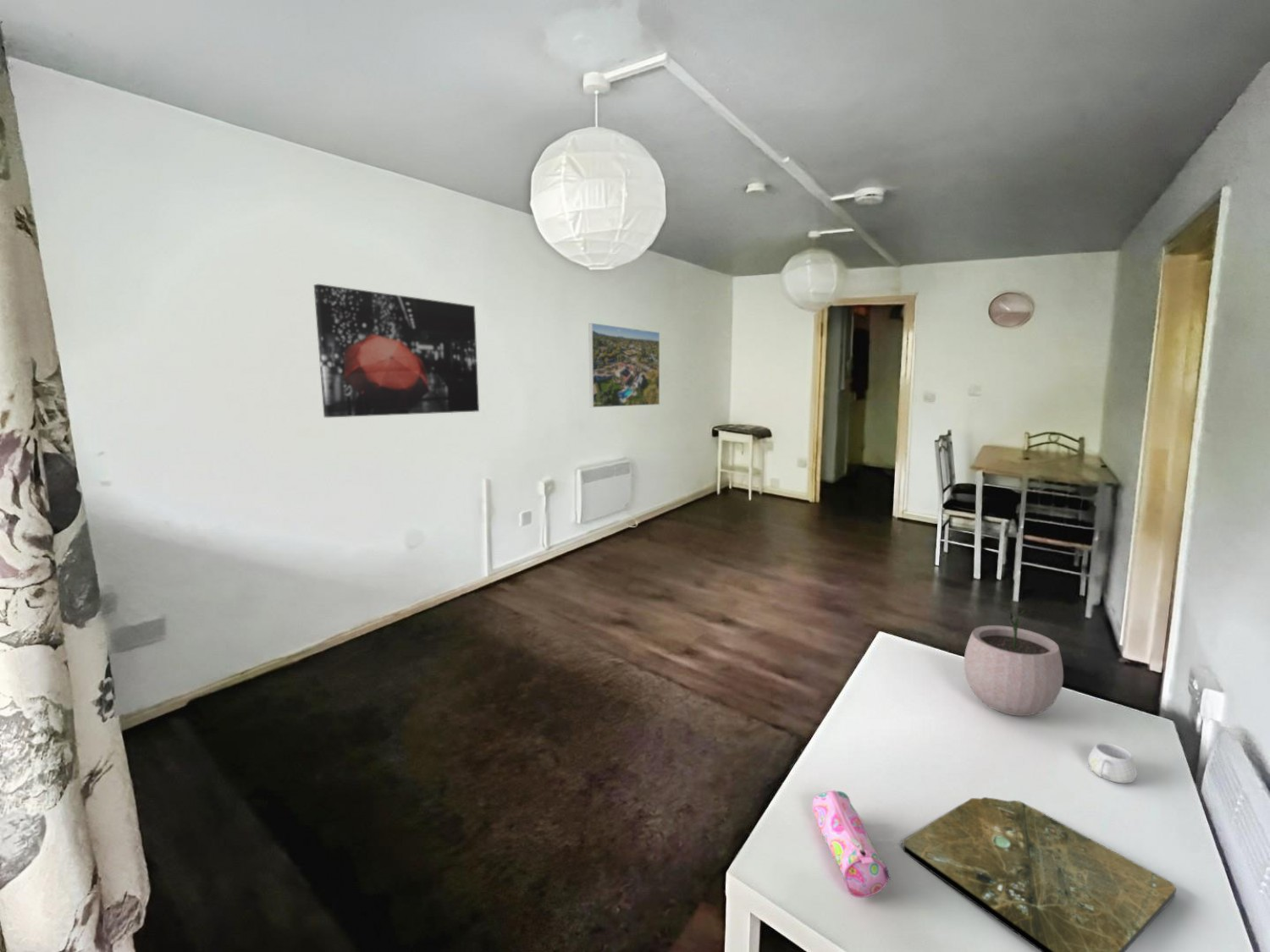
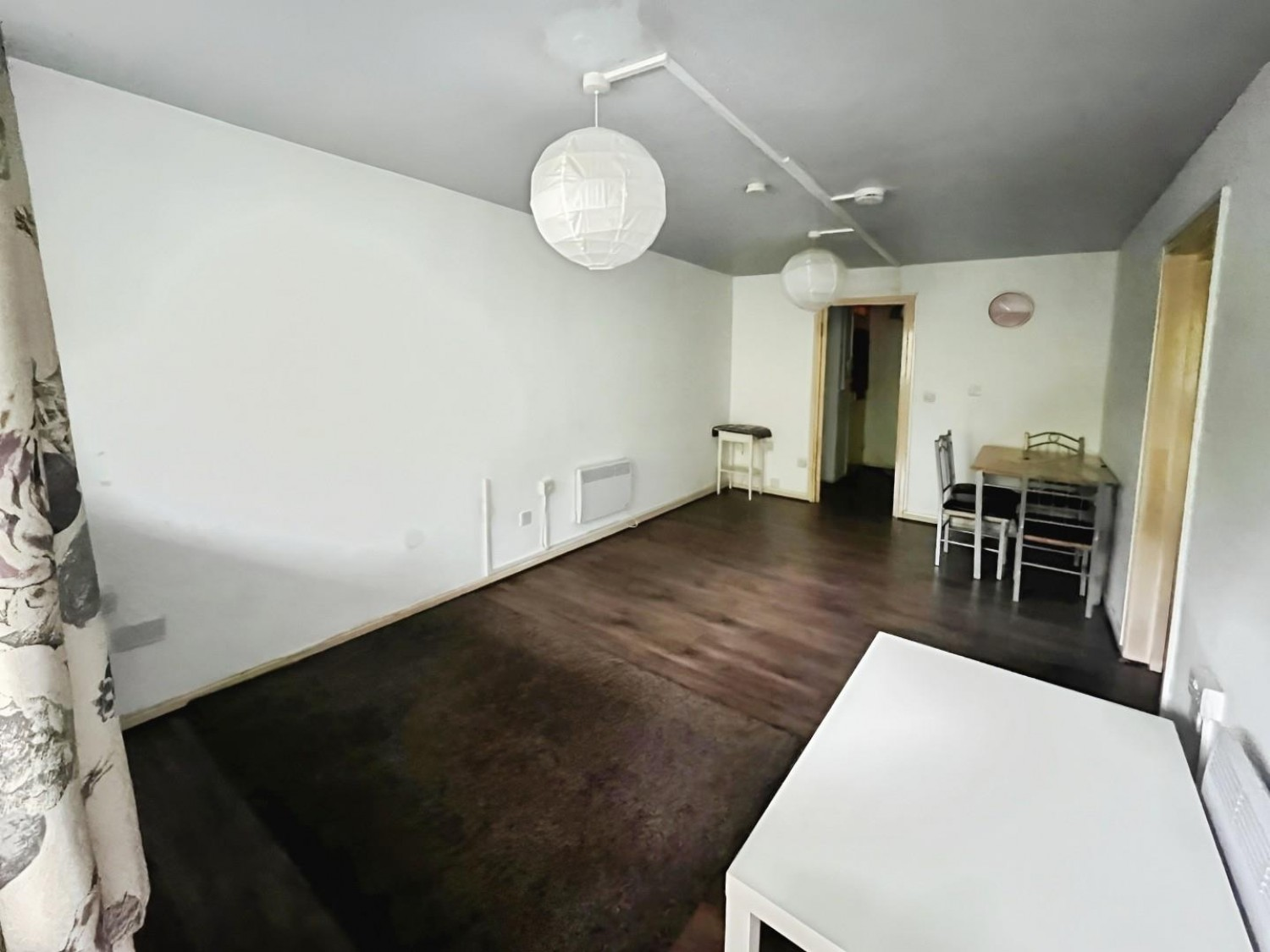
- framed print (627, 367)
- wall art (406, 355)
- pencil case (848, 839)
- mug (1110, 763)
- plant pot (1012, 658)
- aerial map (1032, 867)
